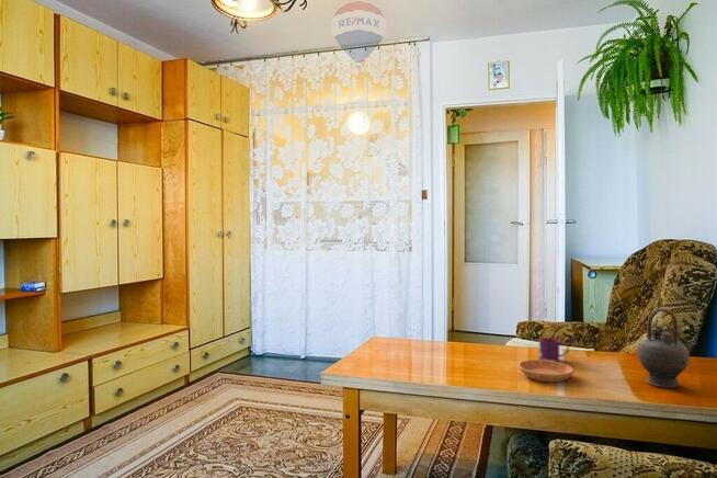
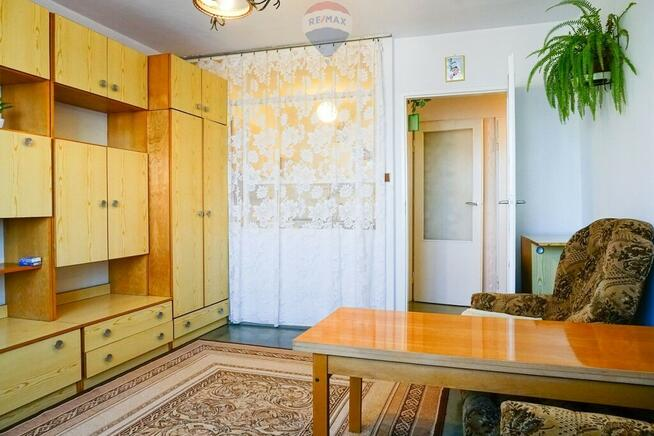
- saucer (545, 371)
- teapot (668, 346)
- mug (554, 350)
